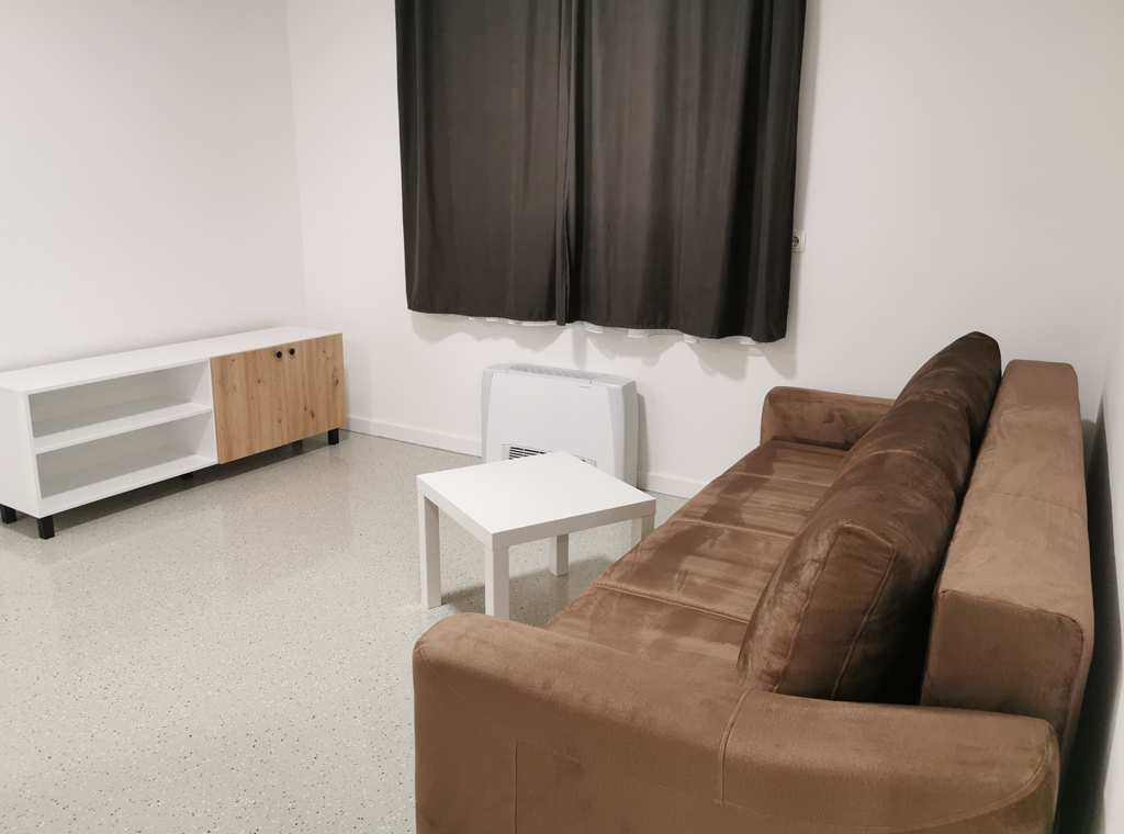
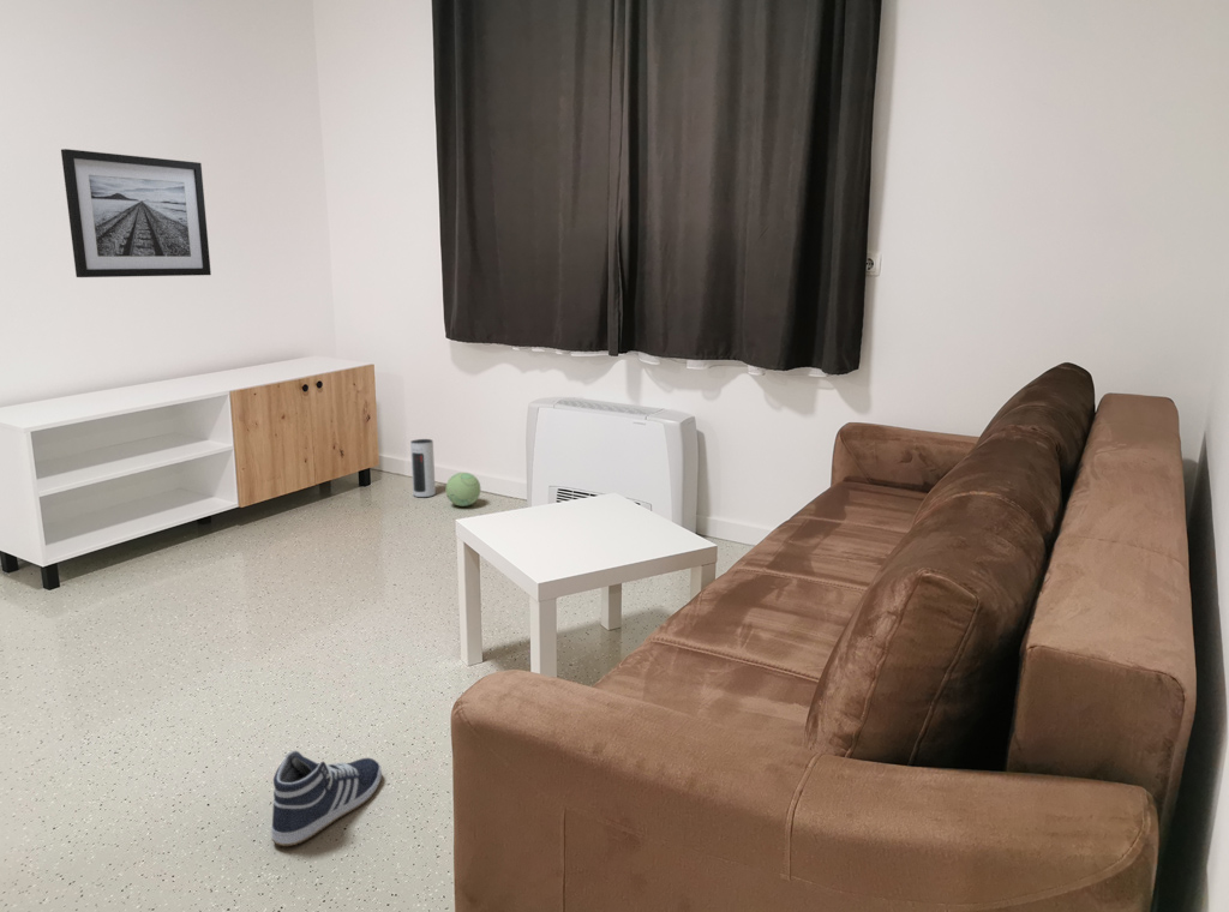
+ wall art (142, 216)
+ speaker (422, 467)
+ sneaker (329, 775)
+ plush toy (463, 488)
